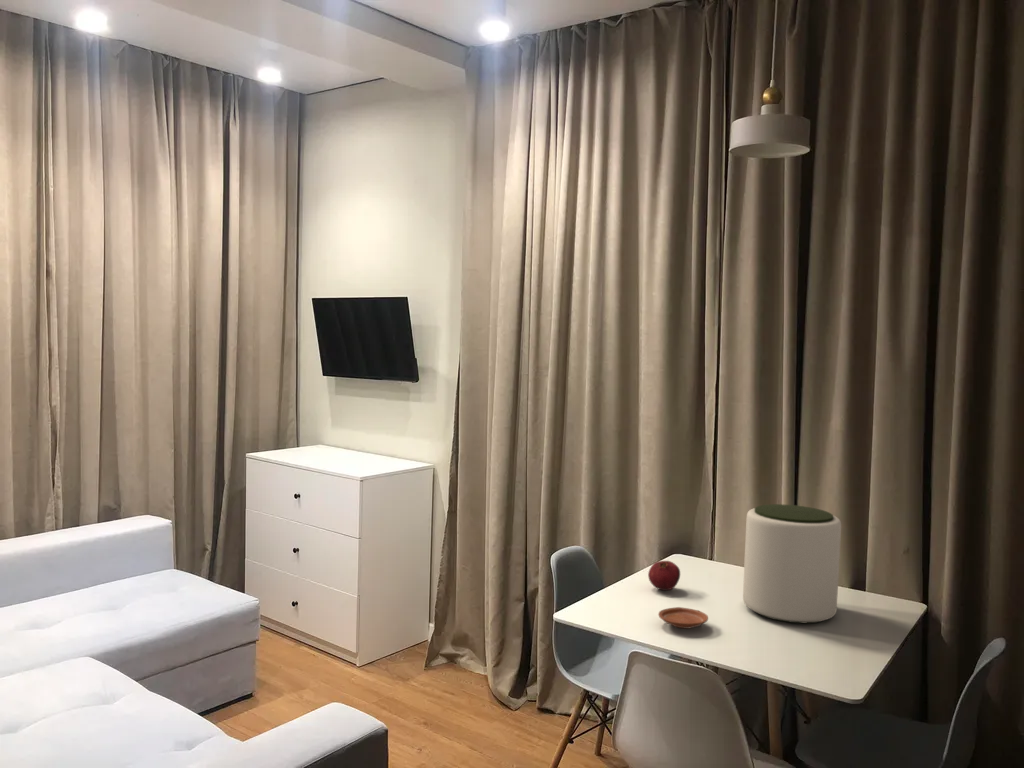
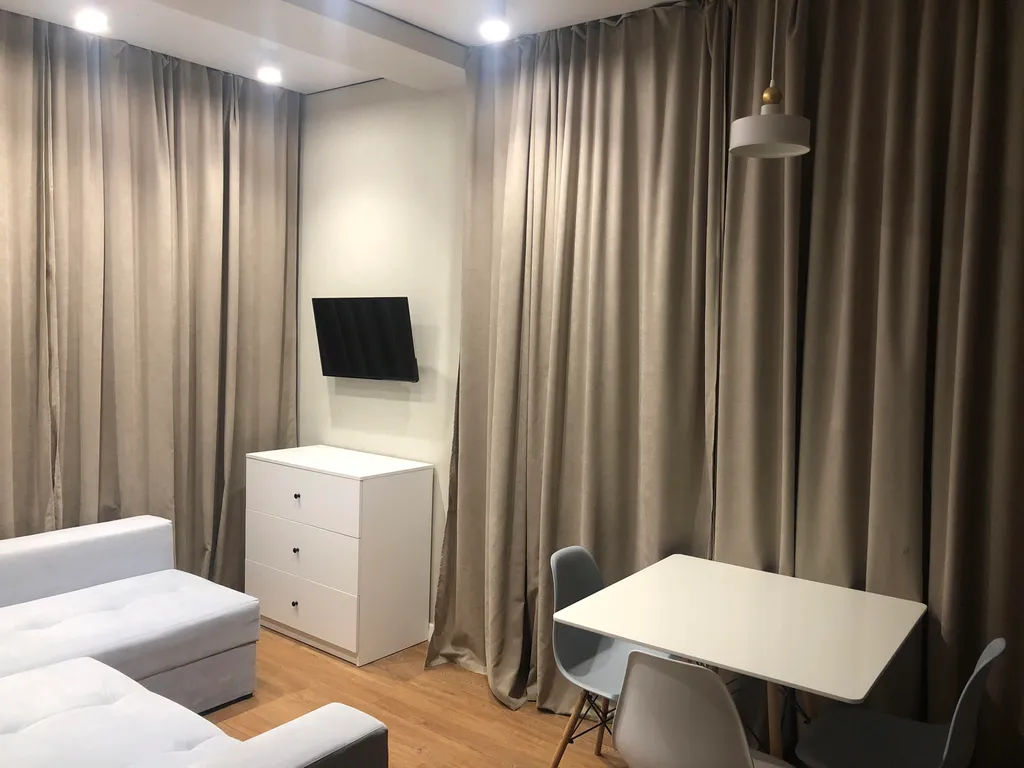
- plate (682, 620)
- plant pot (791, 561)
- fruit (664, 574)
